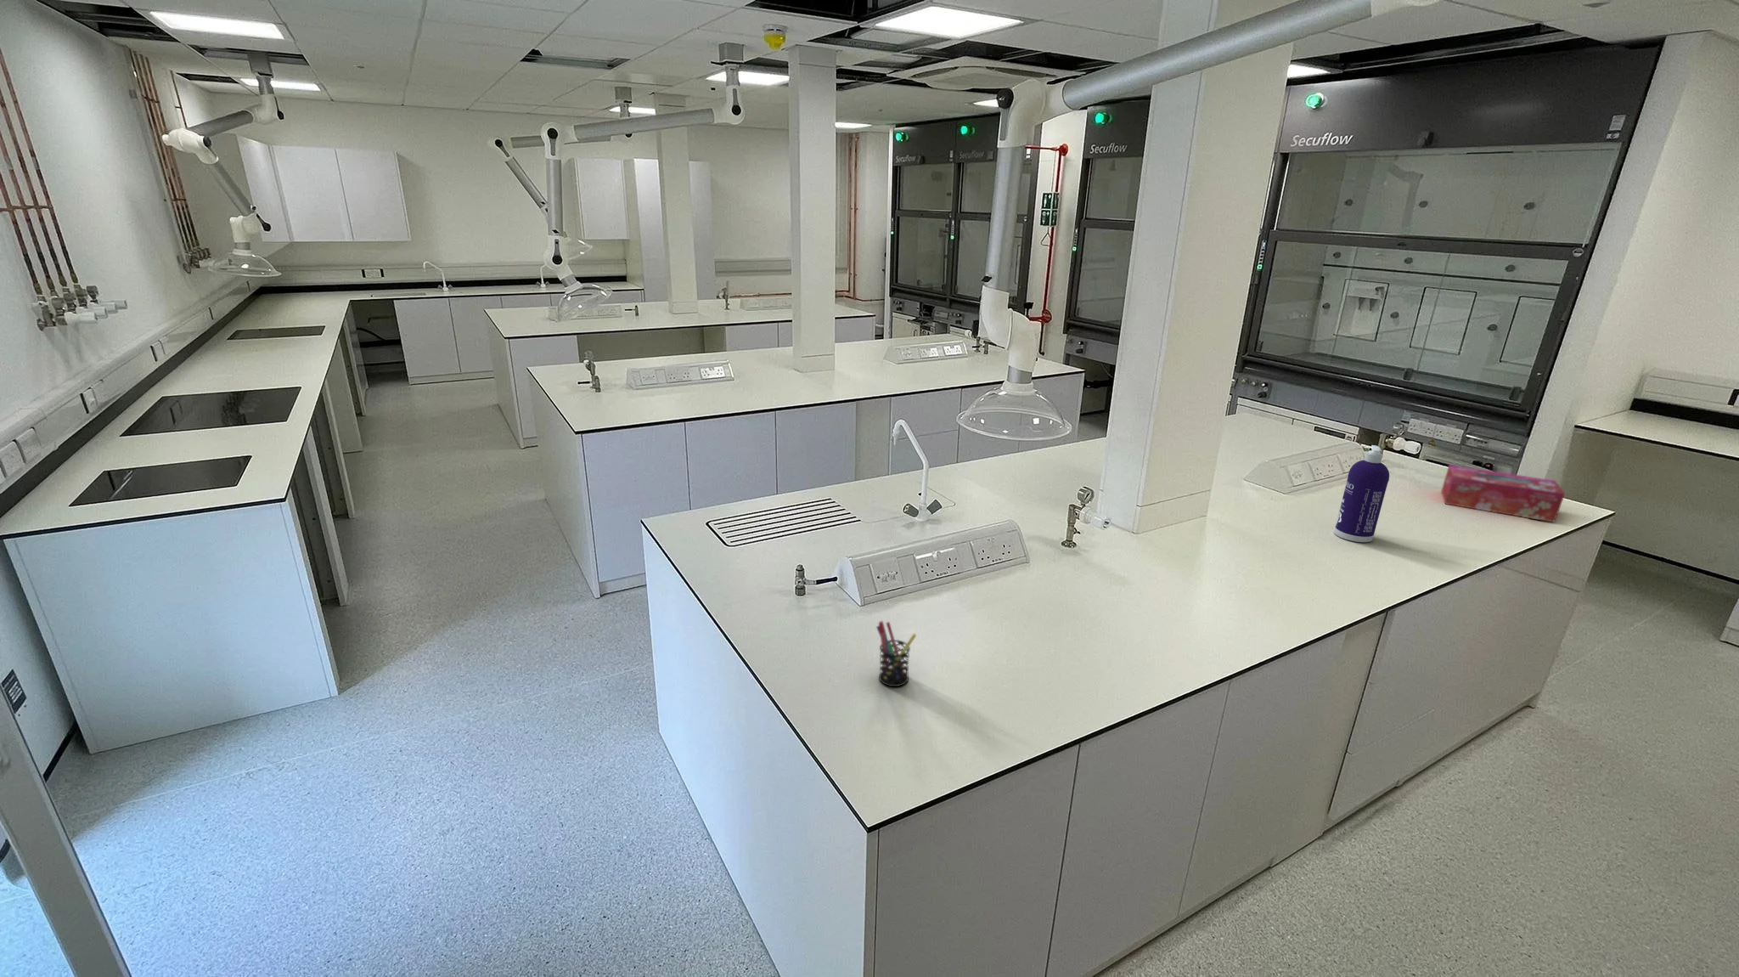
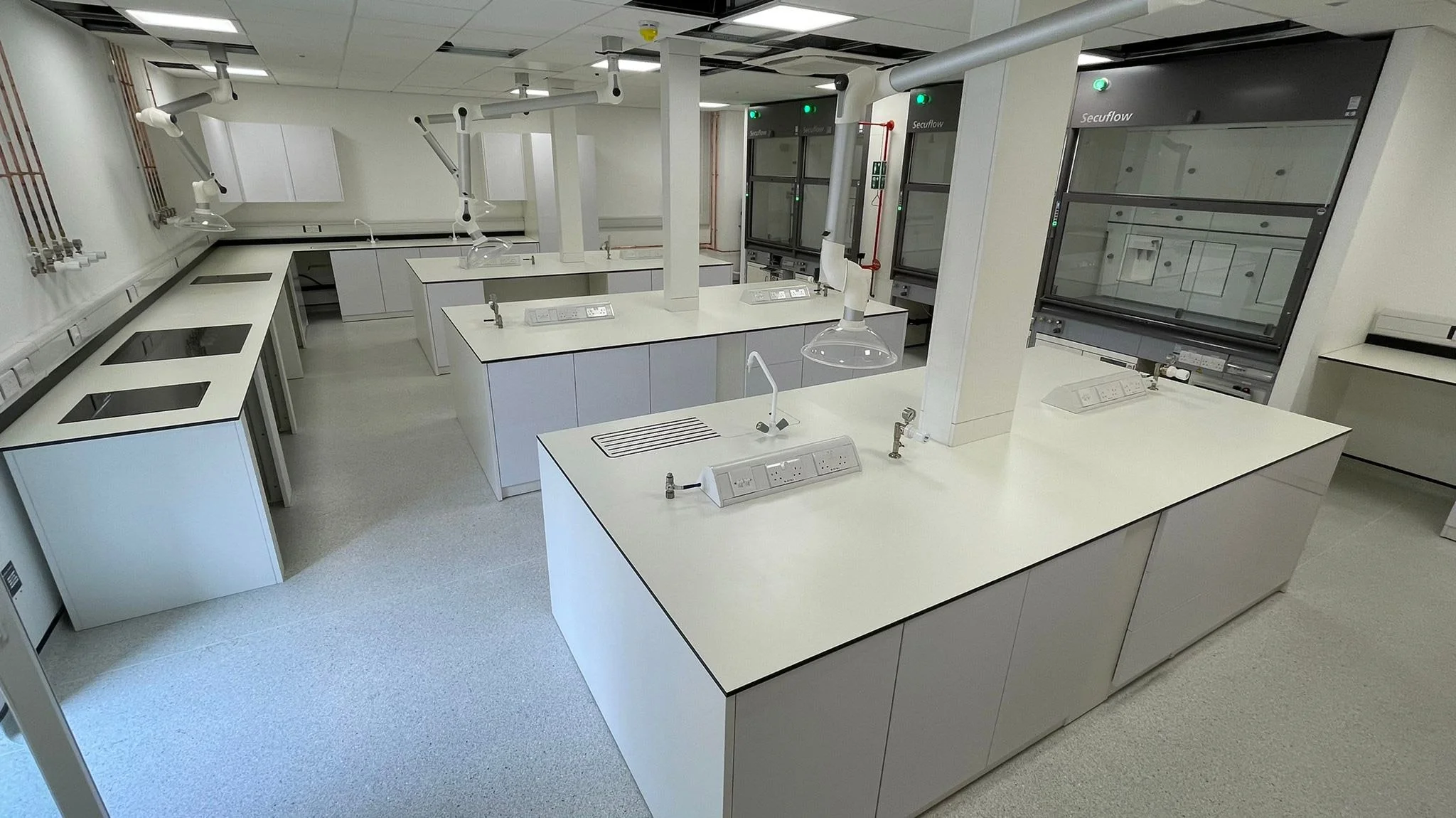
- spray bottle (1364, 492)
- pen holder (891, 653)
- tissue box (1499, 492)
